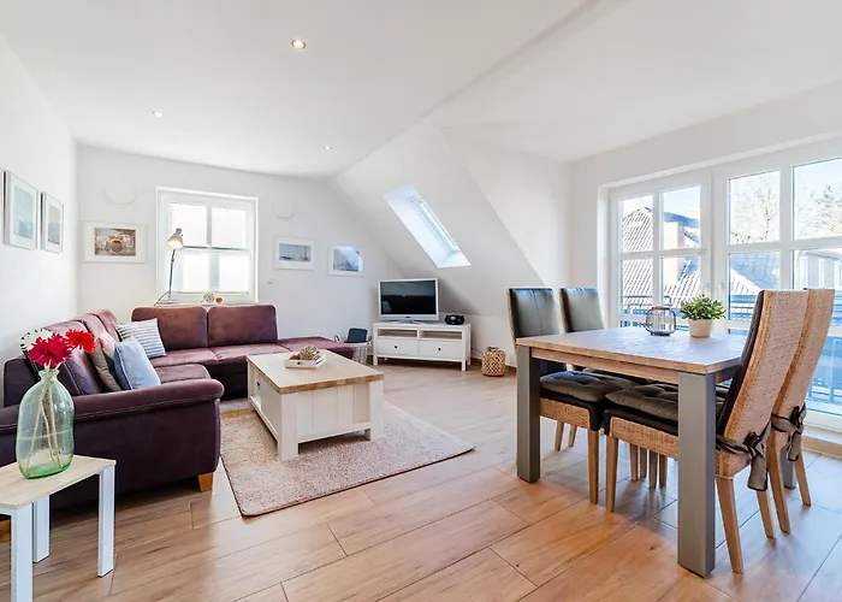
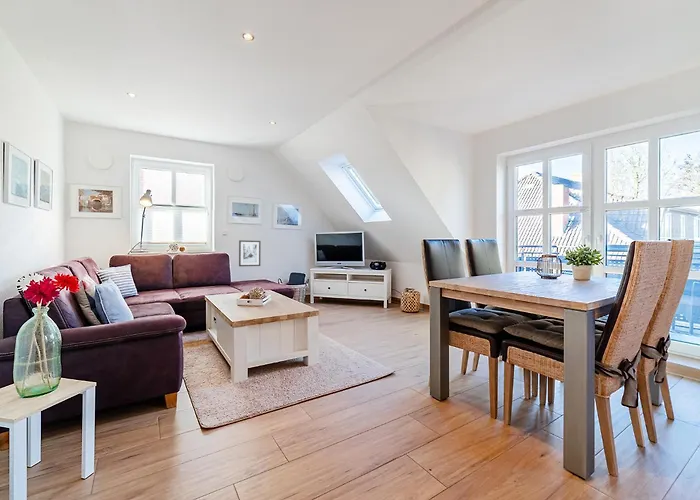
+ wall art (249, 253)
